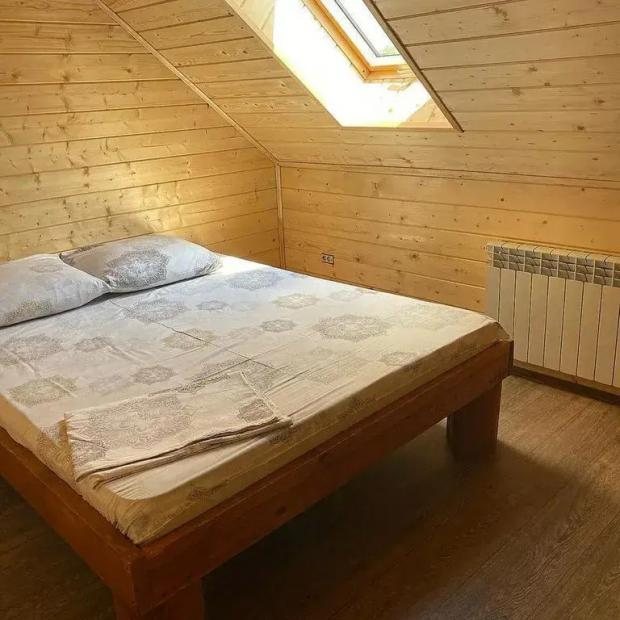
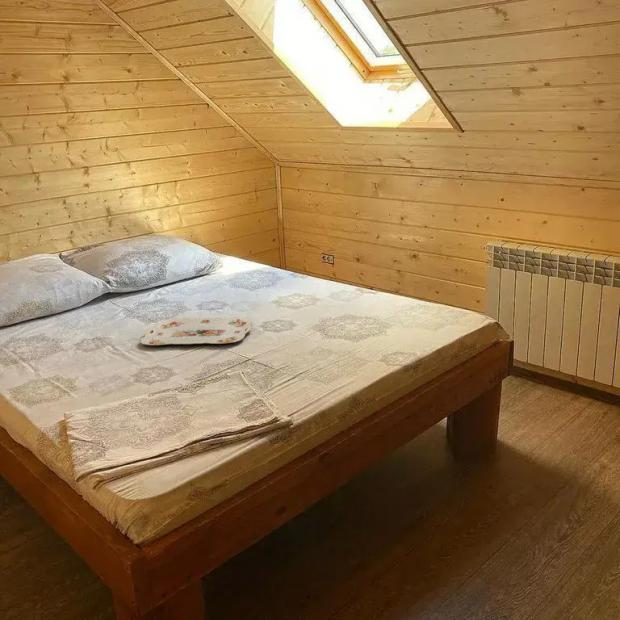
+ serving tray (198, 331)
